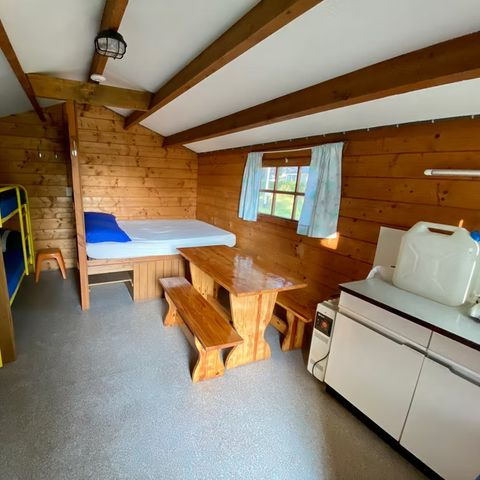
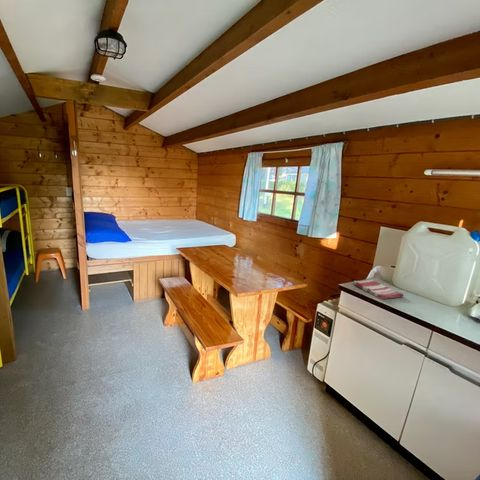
+ dish towel (376, 288)
